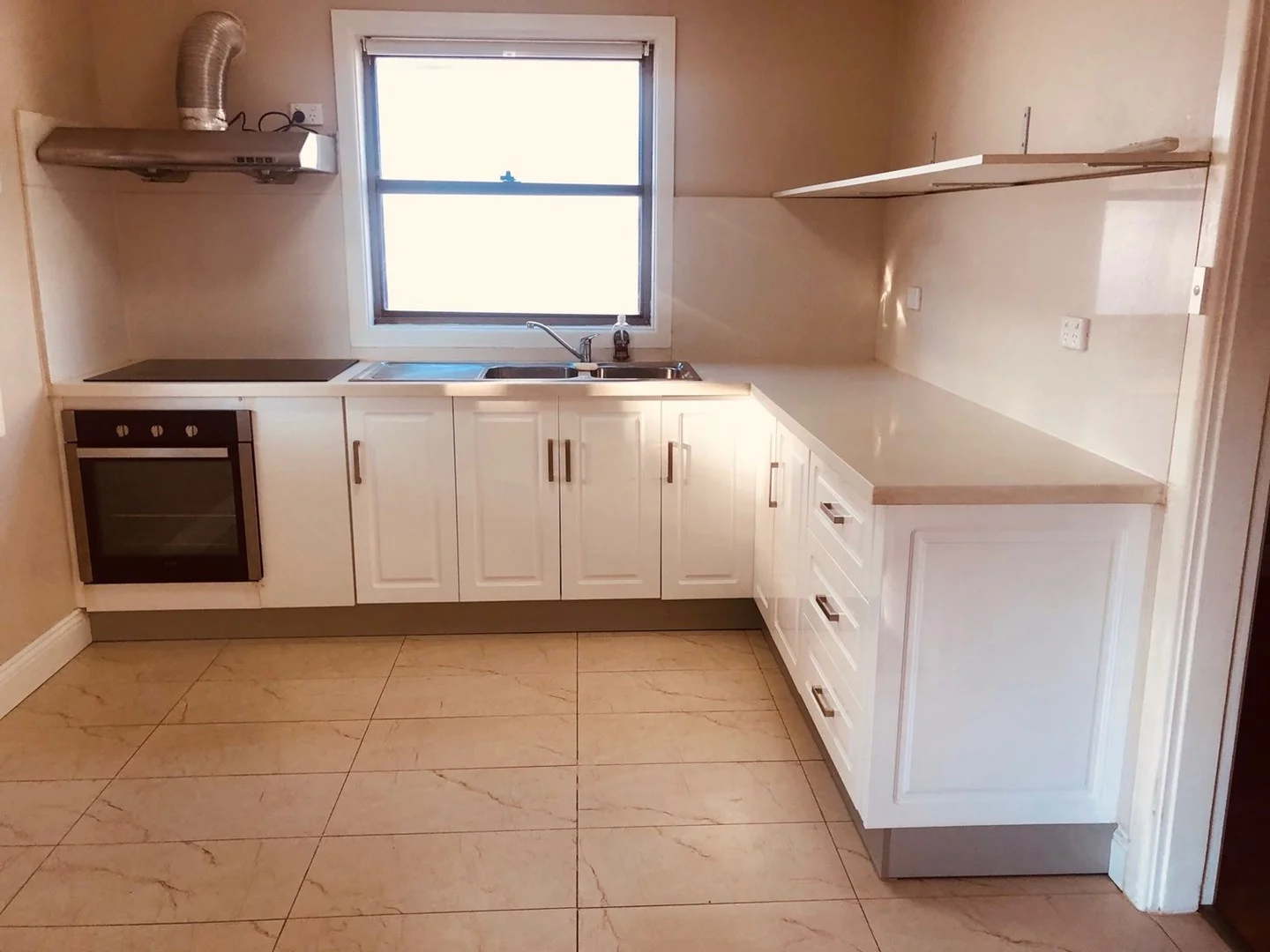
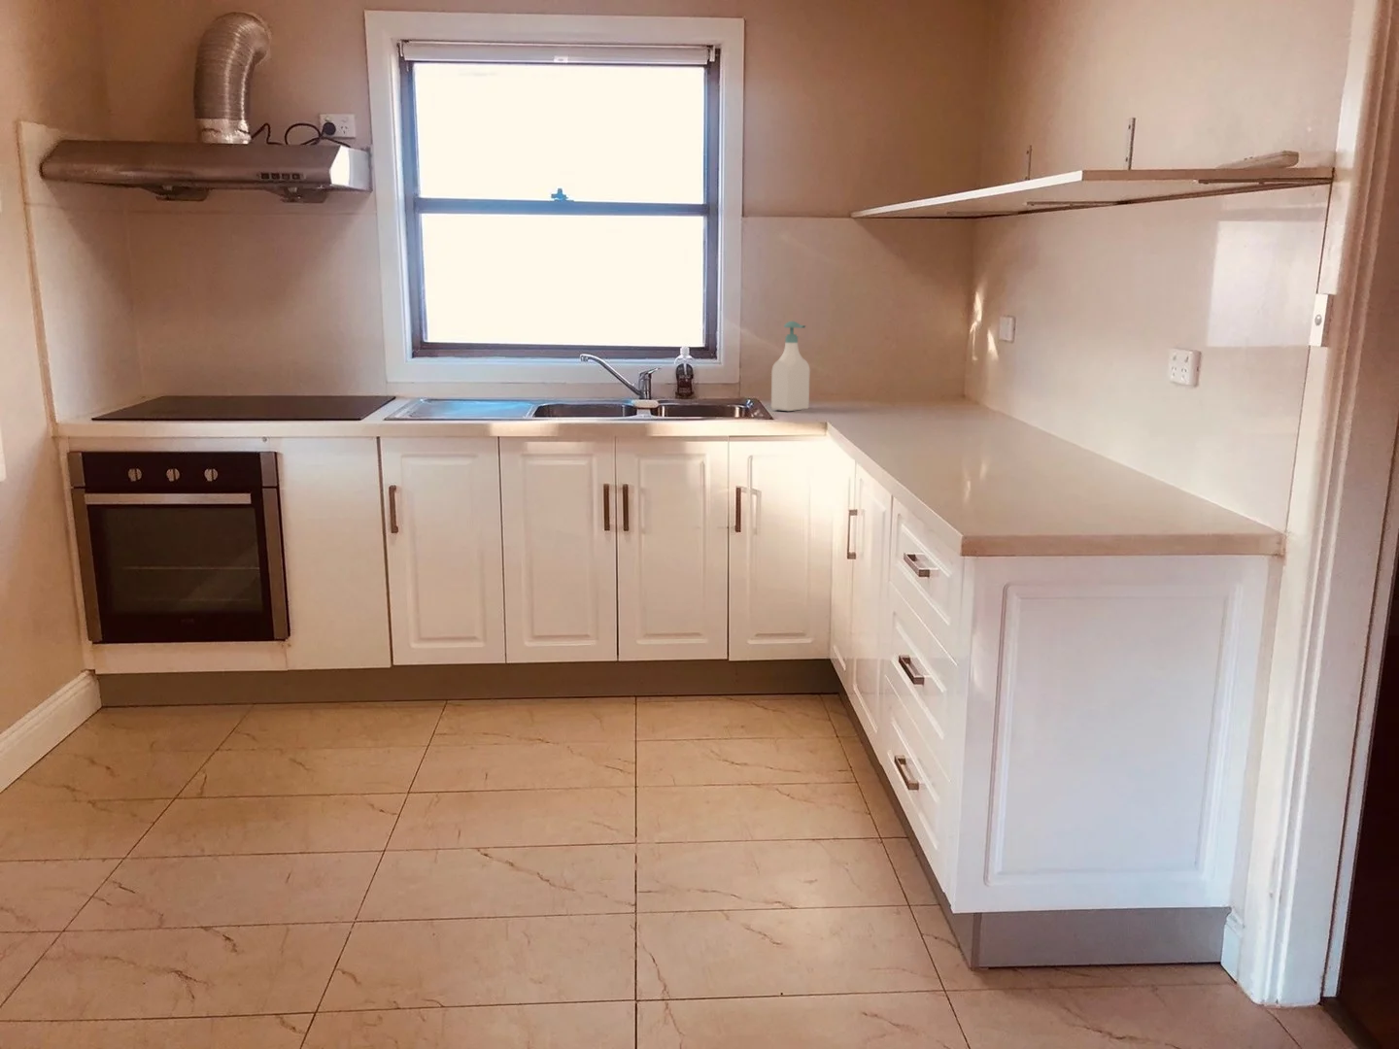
+ soap bottle (793, 365)
